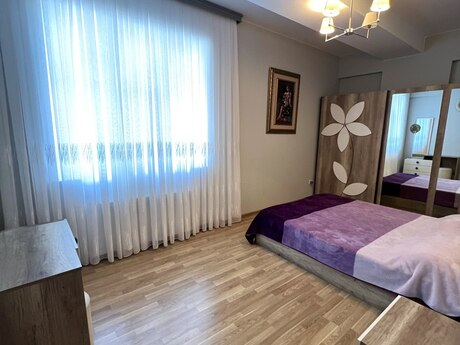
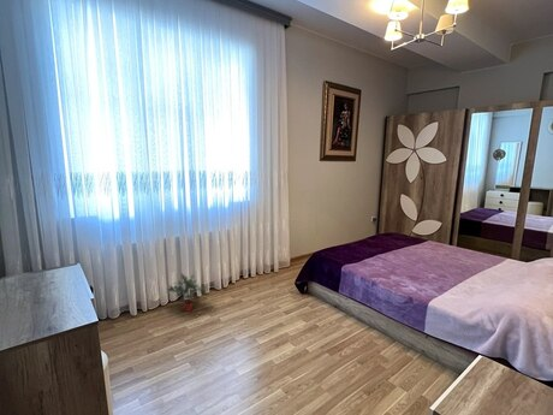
+ potted plant (188, 290)
